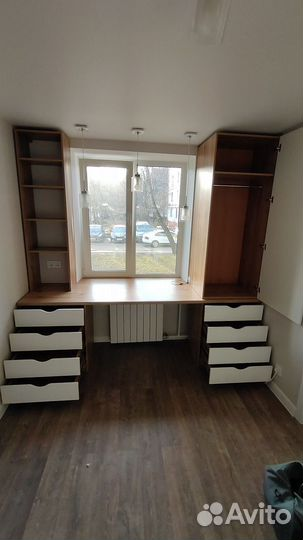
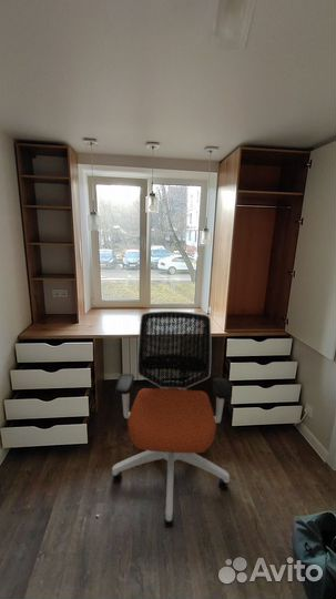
+ office chair (172, 405)
